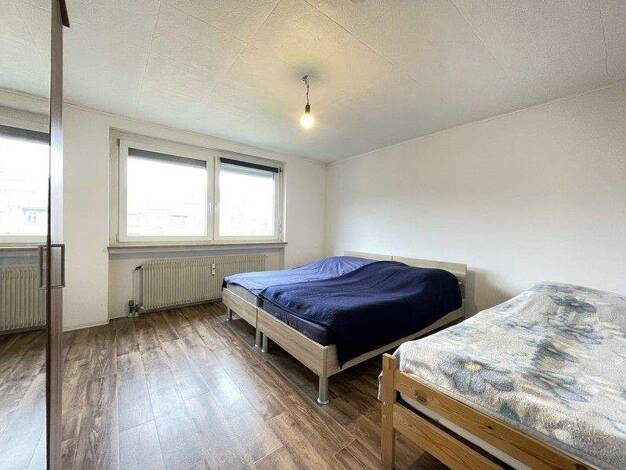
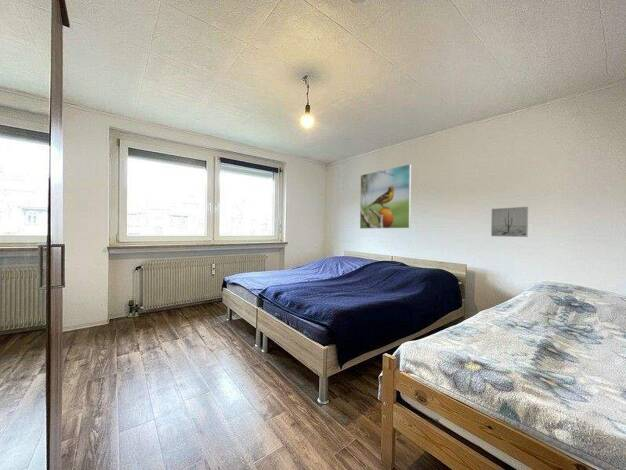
+ wall art (508, 222)
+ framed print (383, 199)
